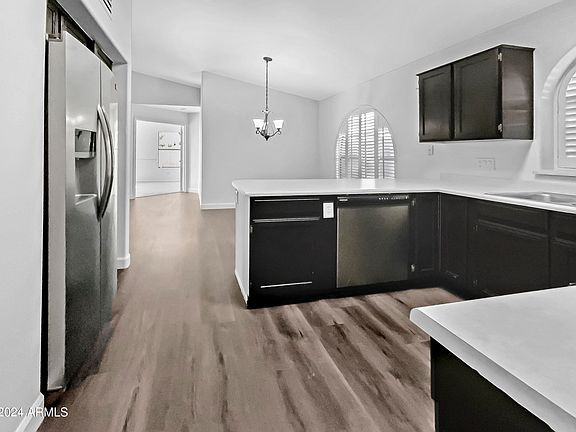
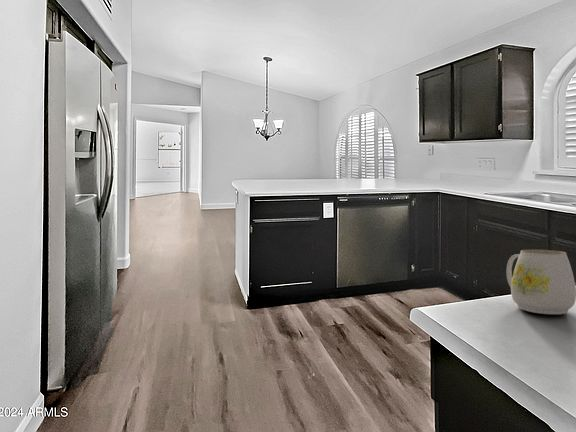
+ mug (535, 279)
